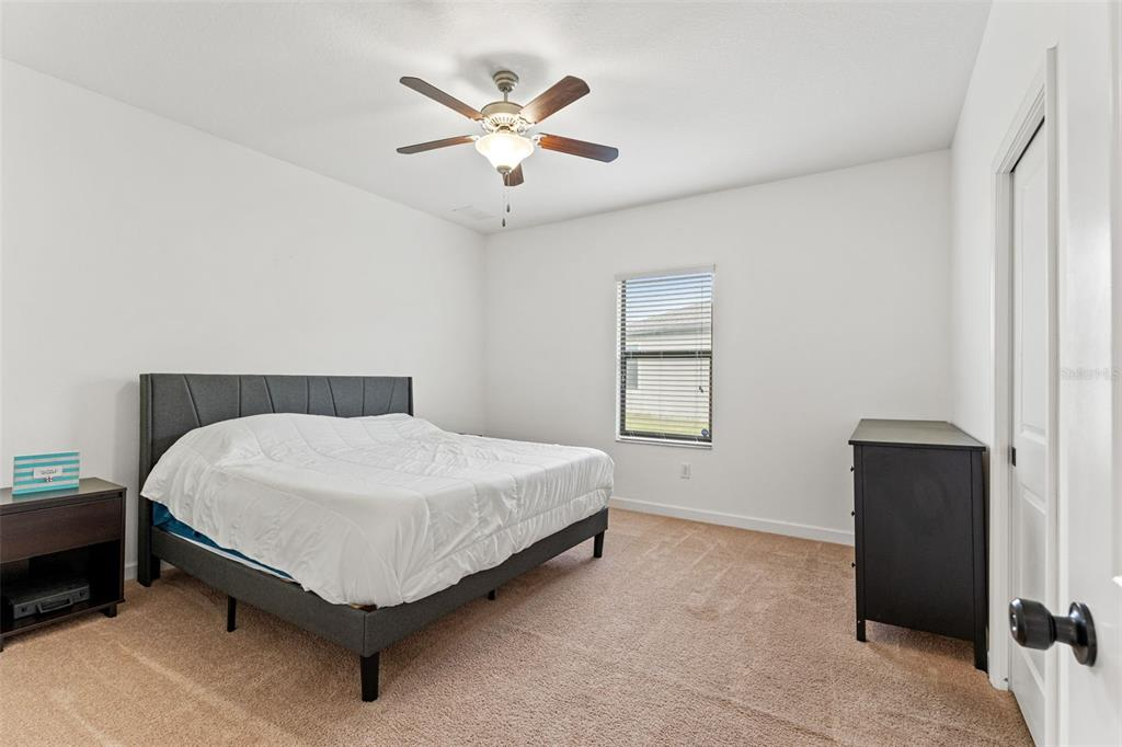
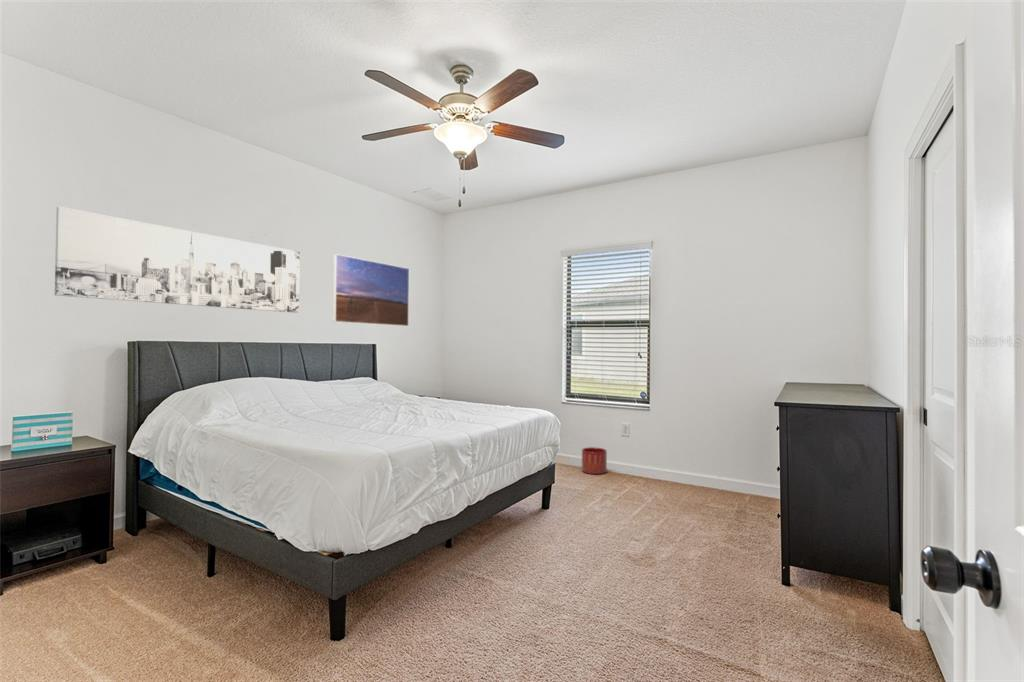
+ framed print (374, 293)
+ planter (594, 460)
+ wall art (199, 269)
